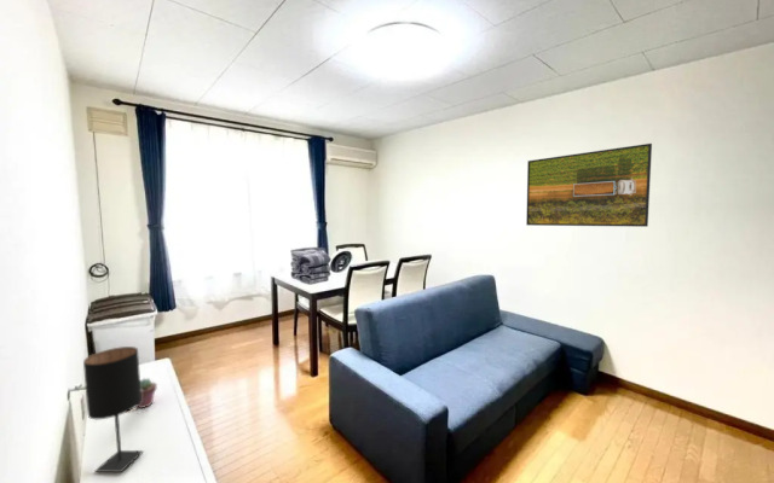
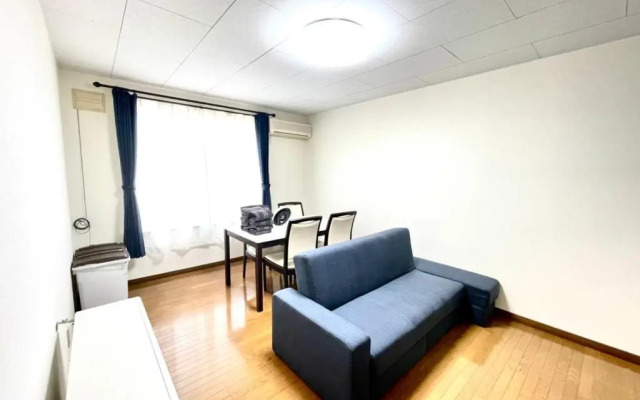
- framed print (580, 190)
- potted succulent (144, 391)
- table lamp (115, 409)
